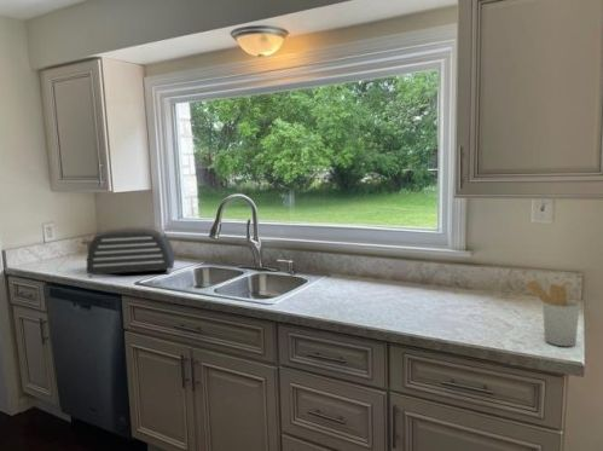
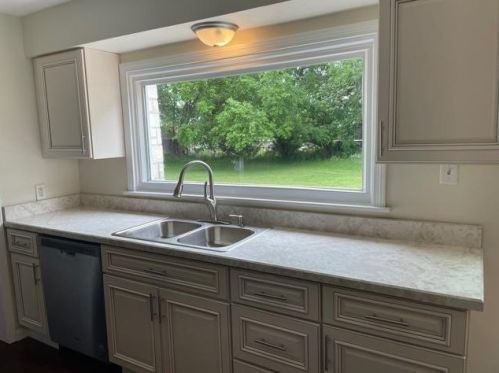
- utensil holder (551, 311)
- toaster (128, 249)
